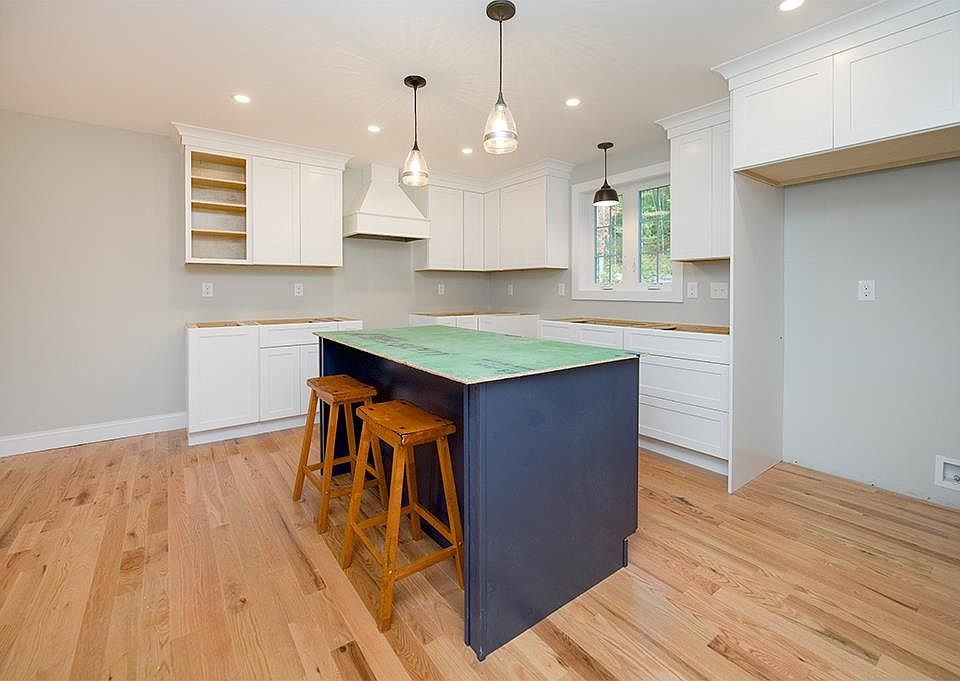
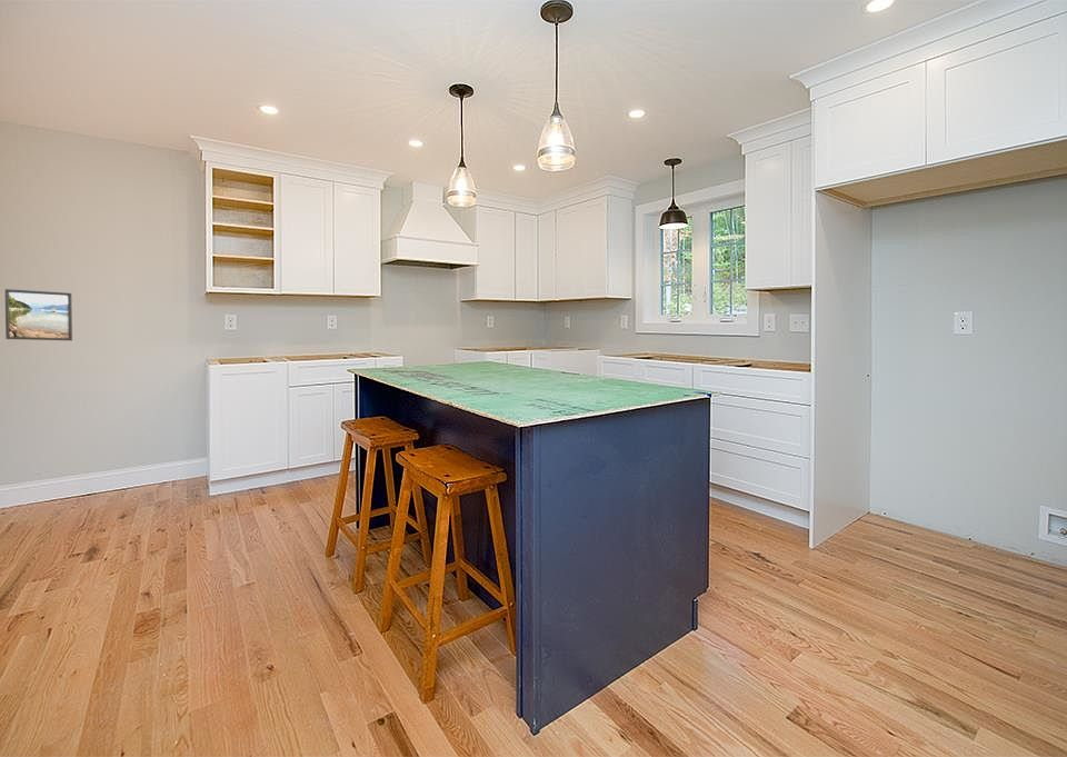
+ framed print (39, 315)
